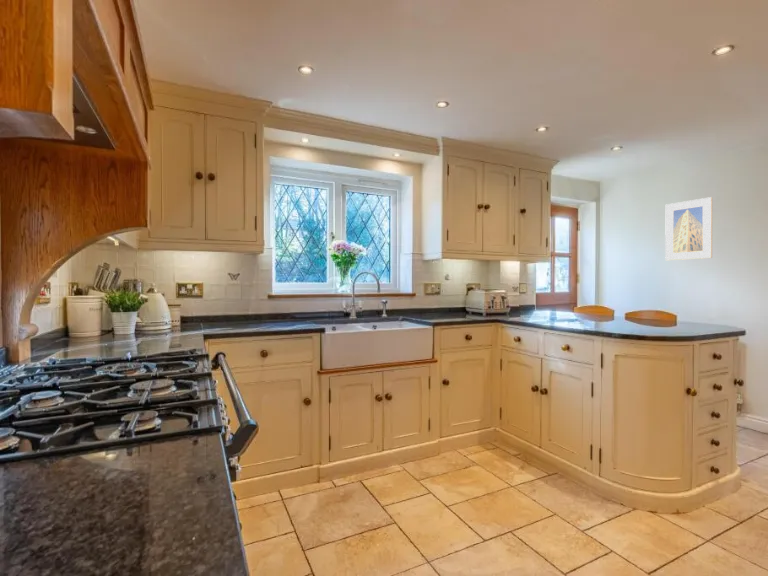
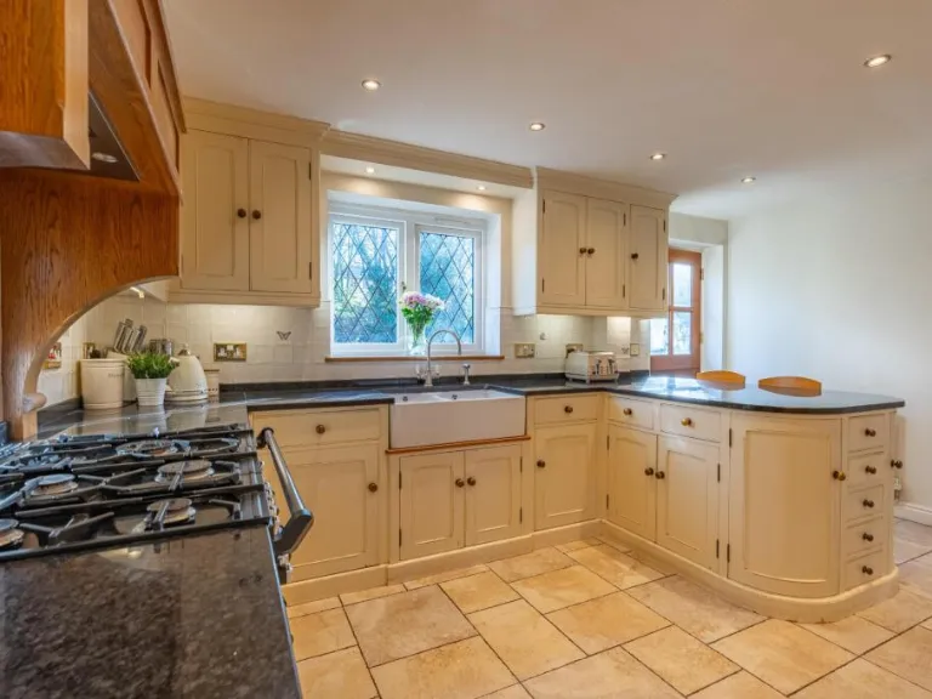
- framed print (687, 230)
